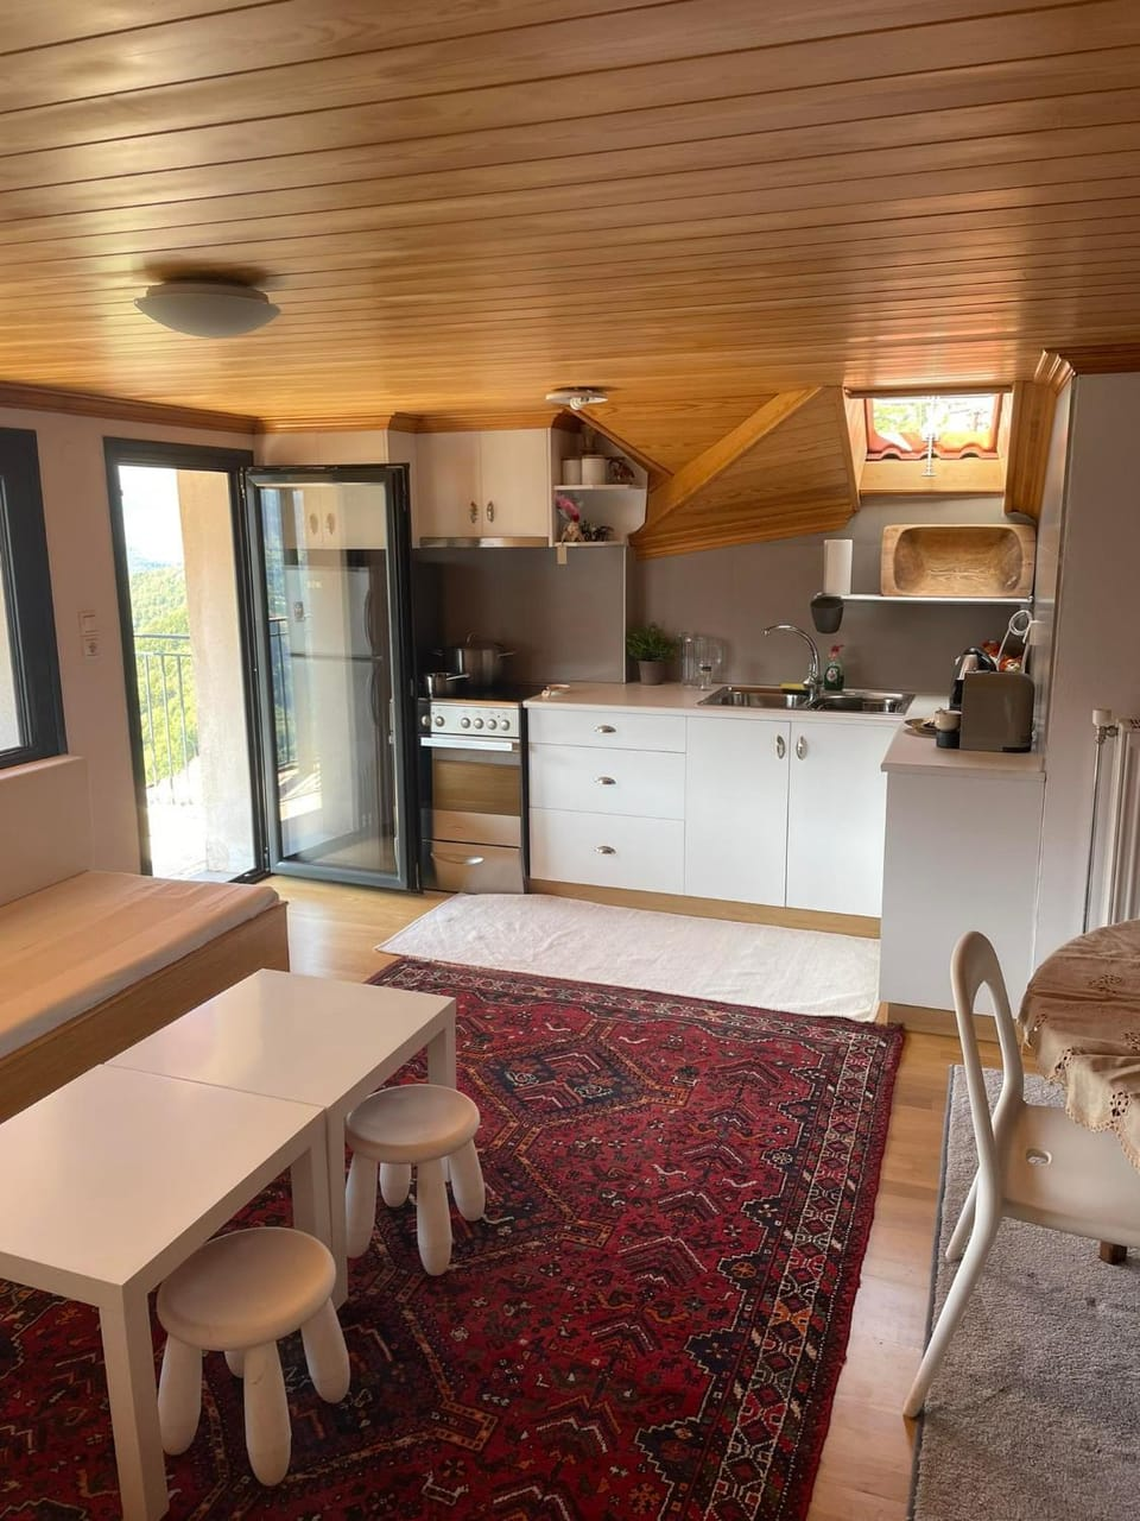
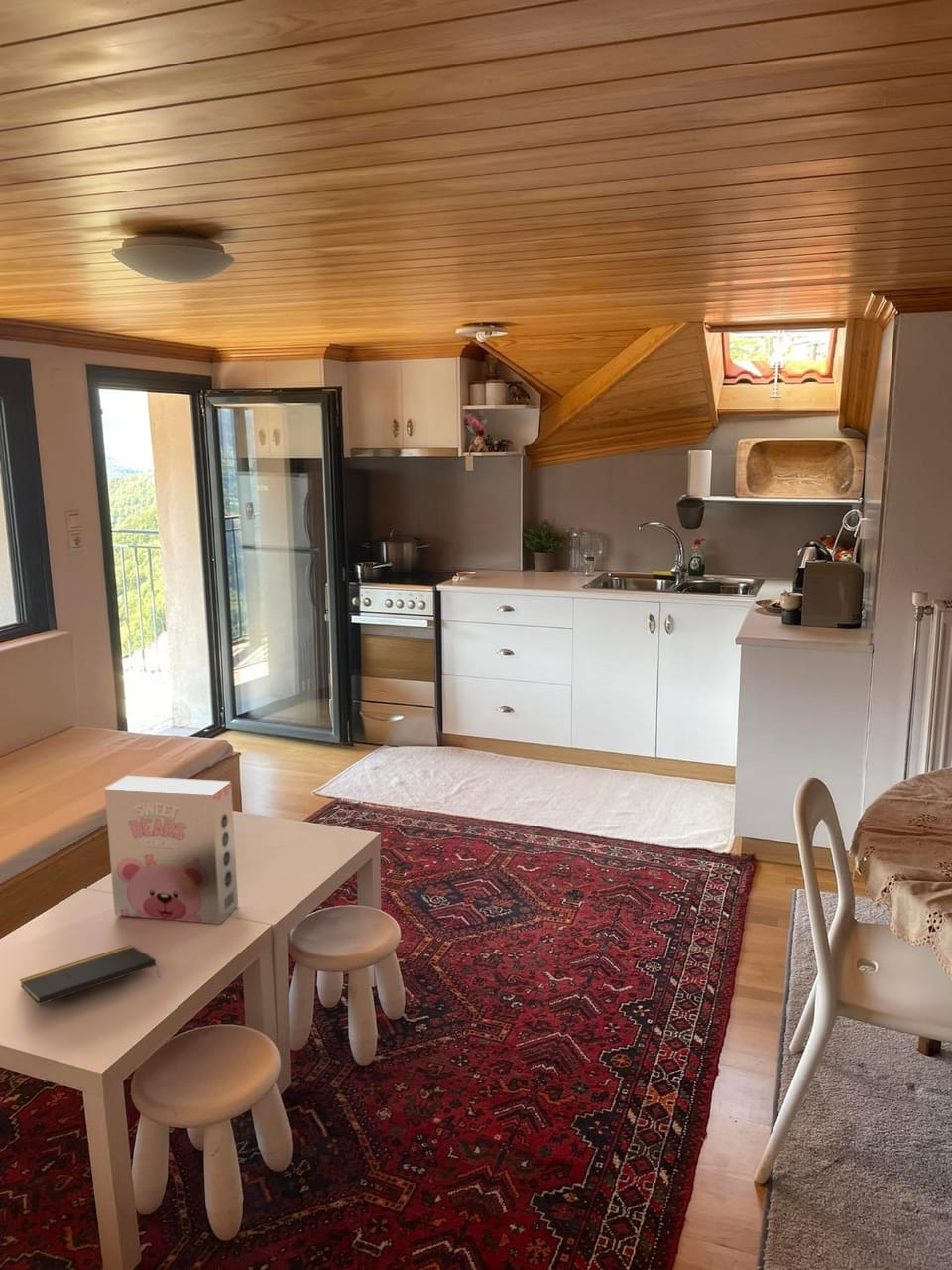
+ cereal box (173, 848)
+ notepad (87, 972)
